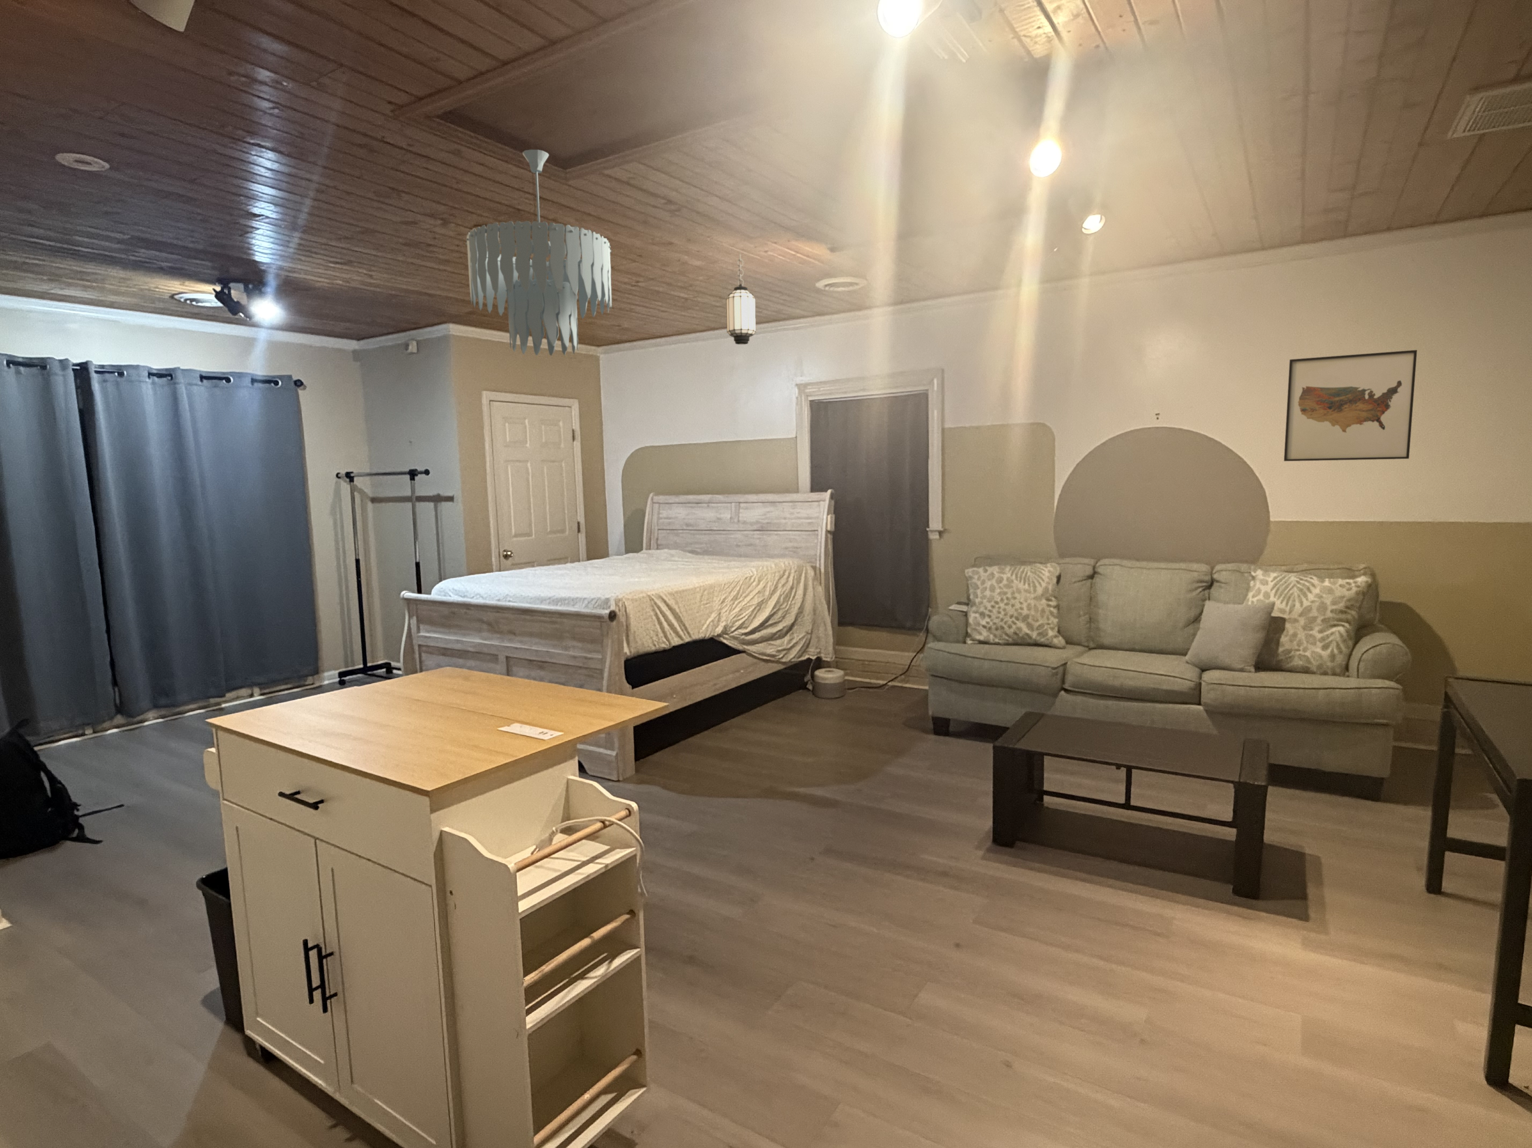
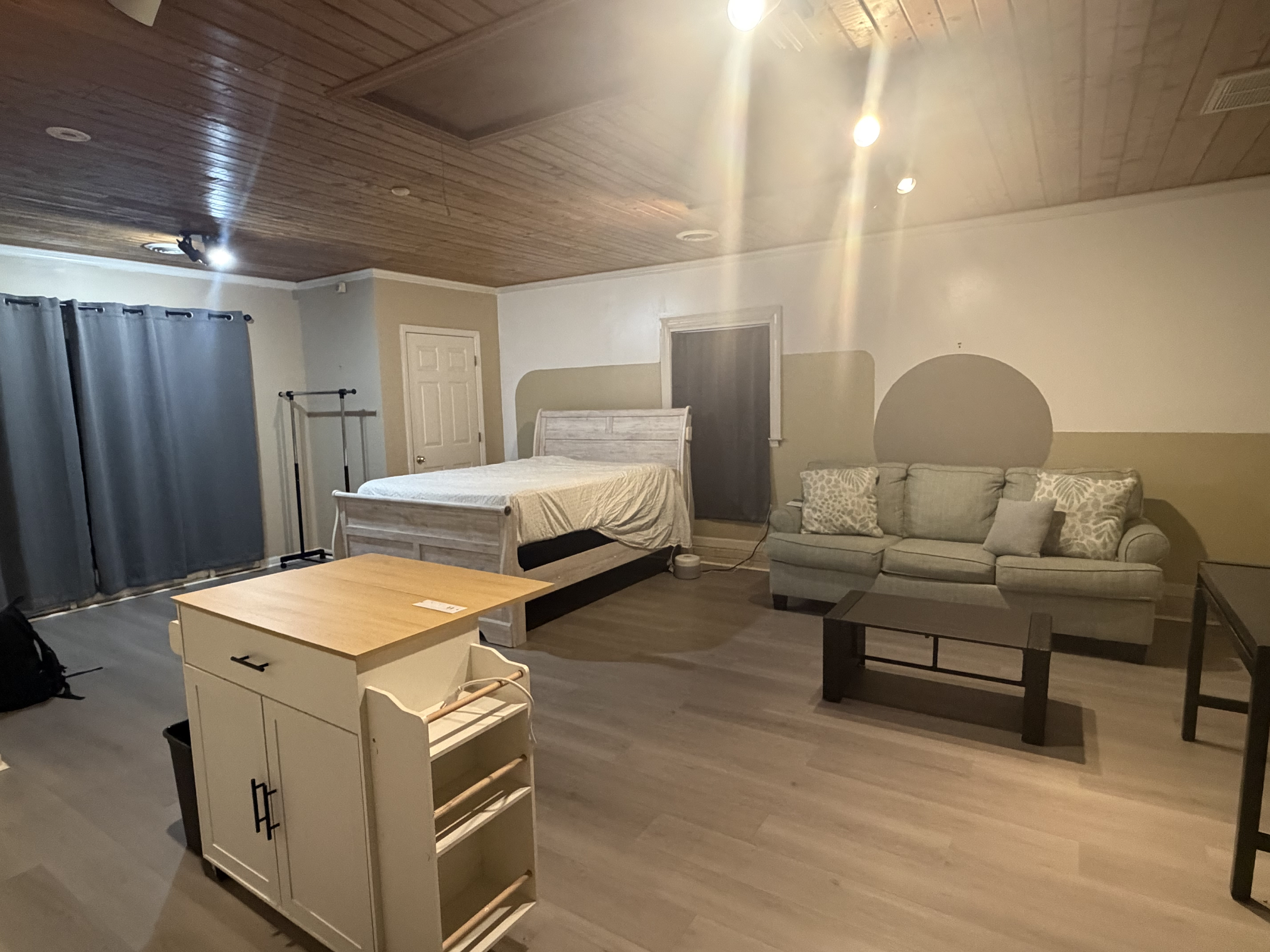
- wall art (1347, 408)
- ceiling light fixture (540, 253)
- hanging lantern (741, 299)
